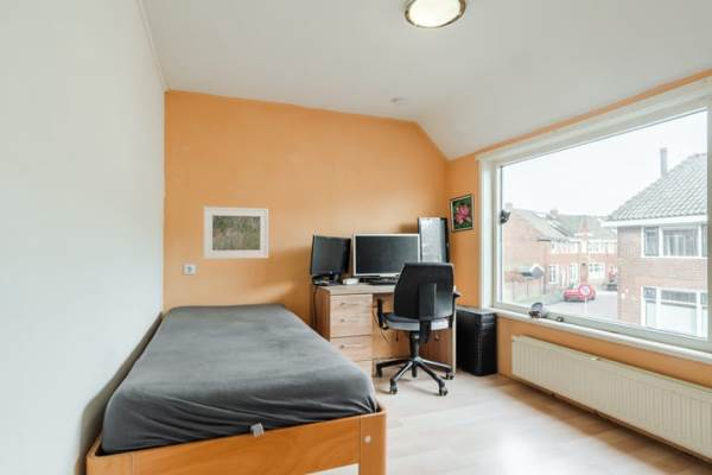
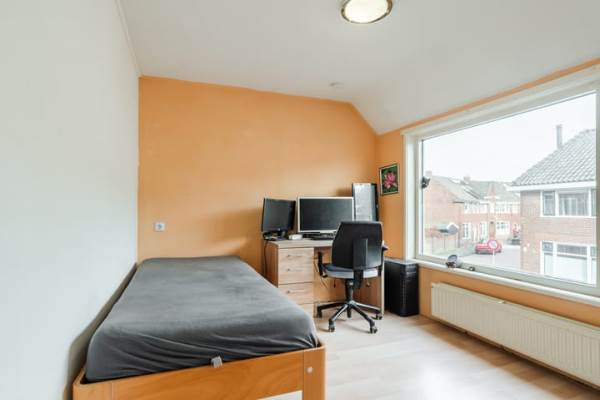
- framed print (236, 233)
